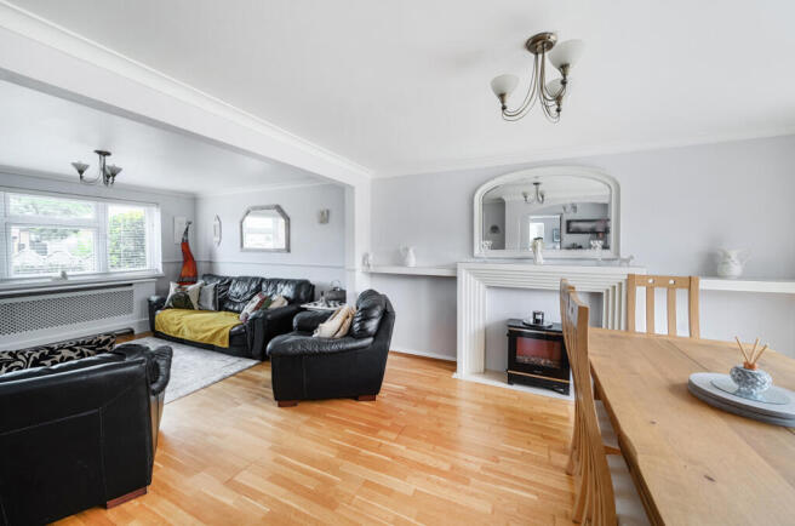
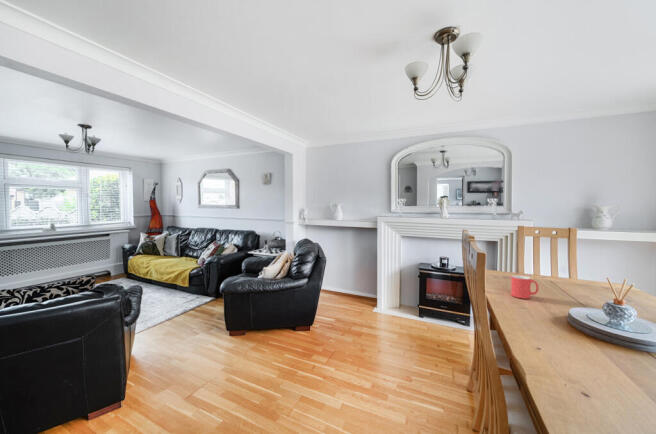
+ mug (524, 287)
